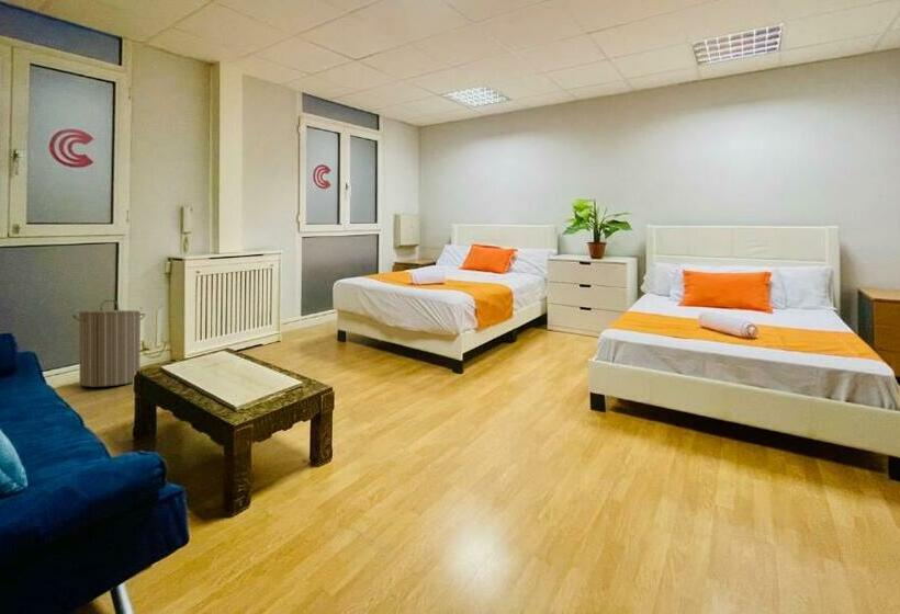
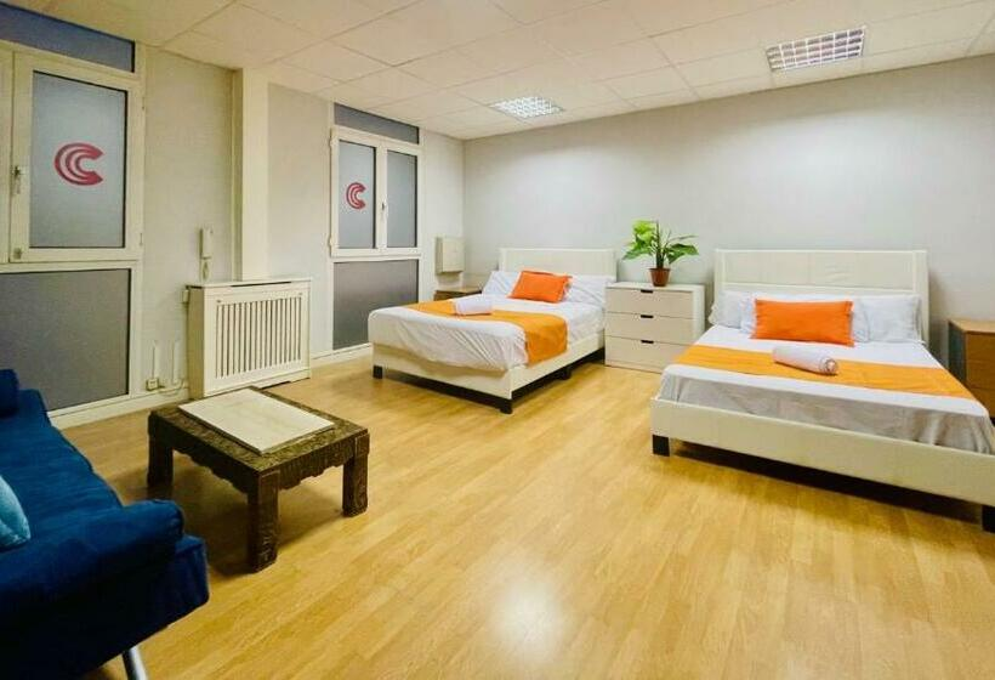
- laundry hamper (111, 341)
